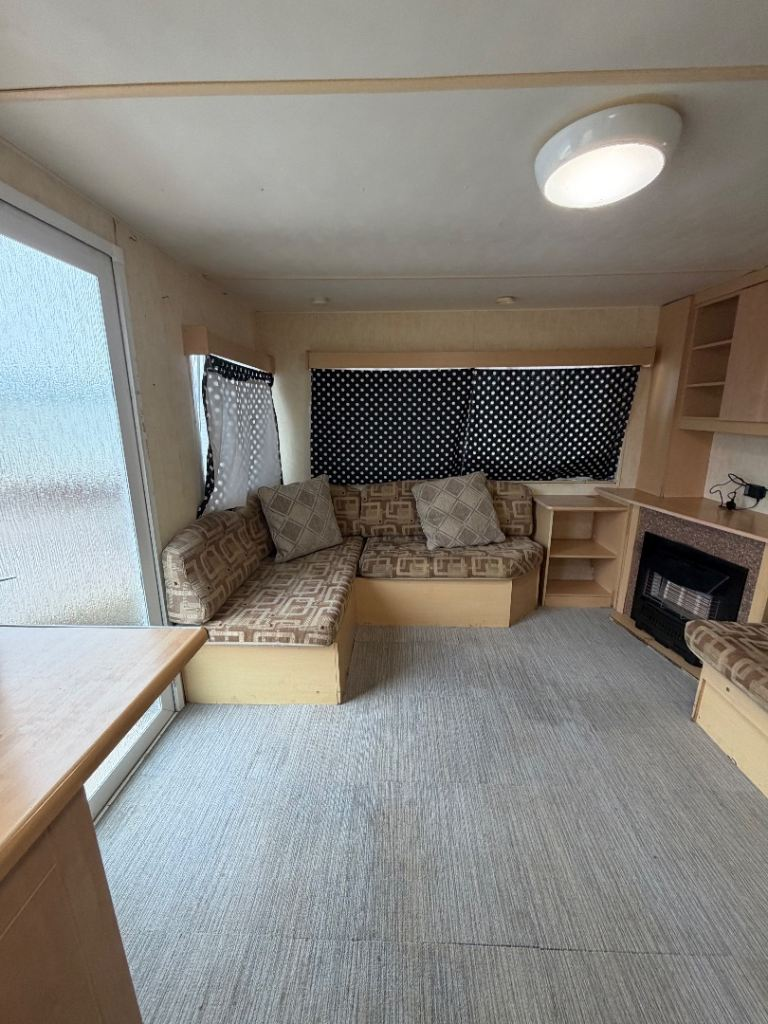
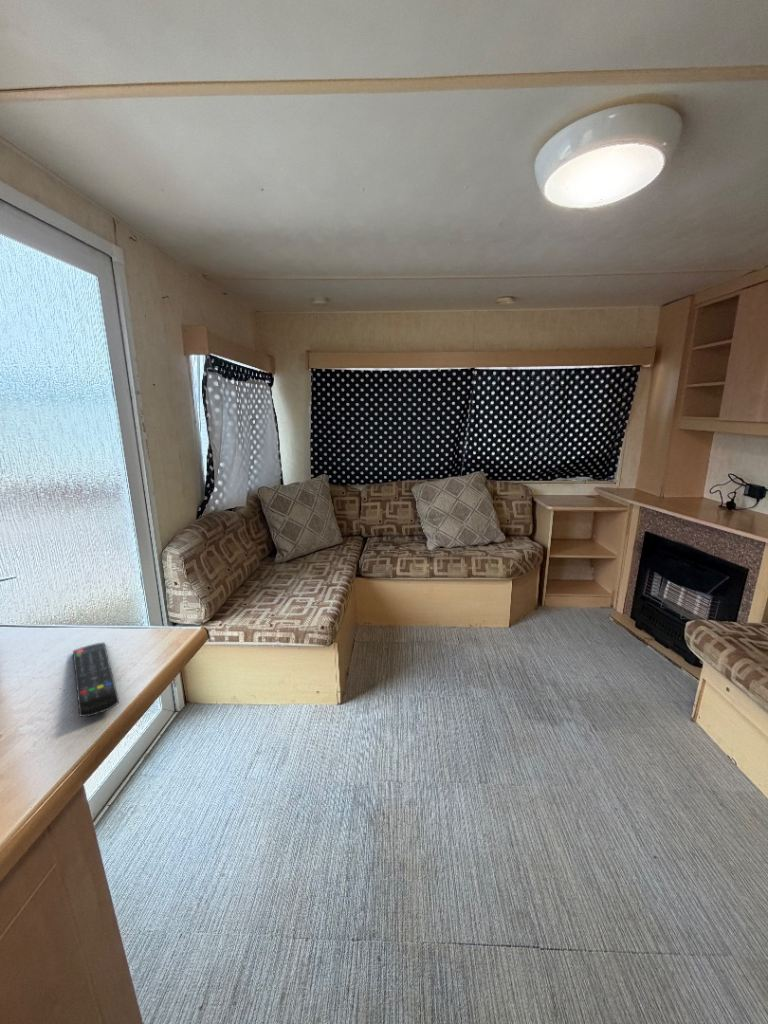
+ remote control (93, 675)
